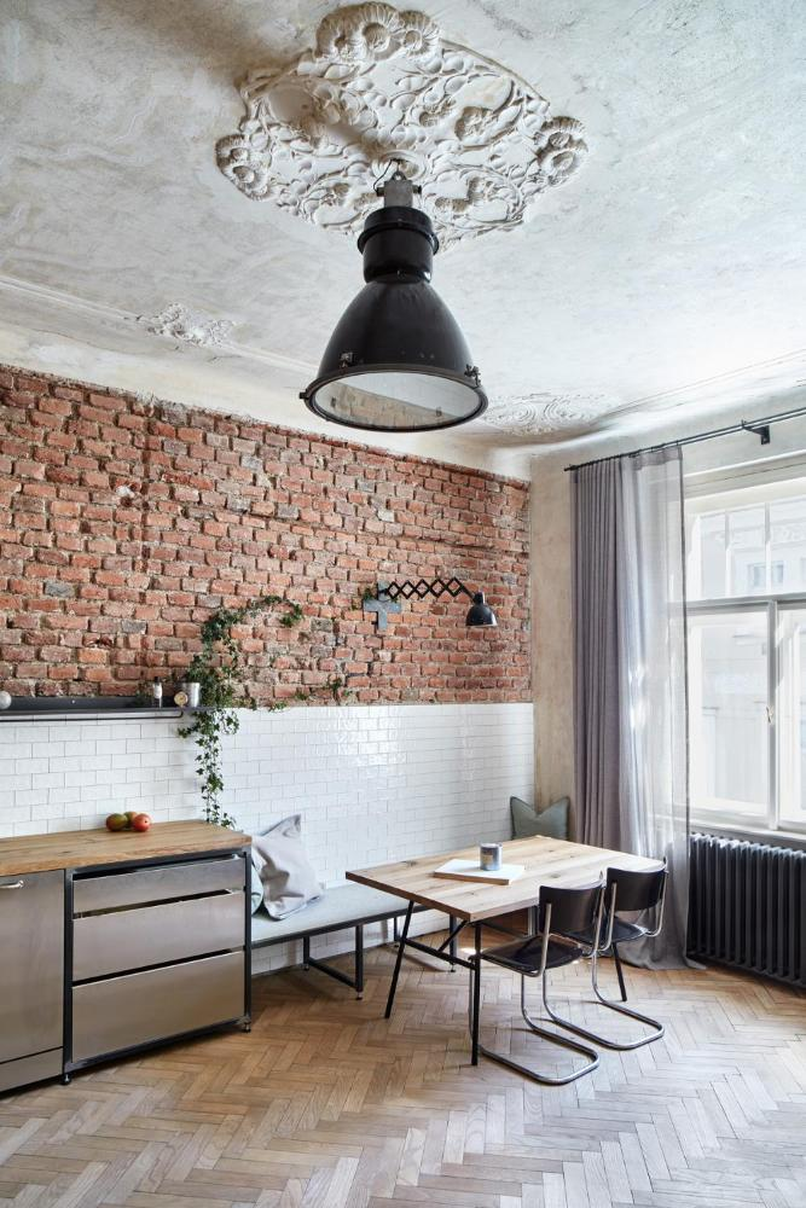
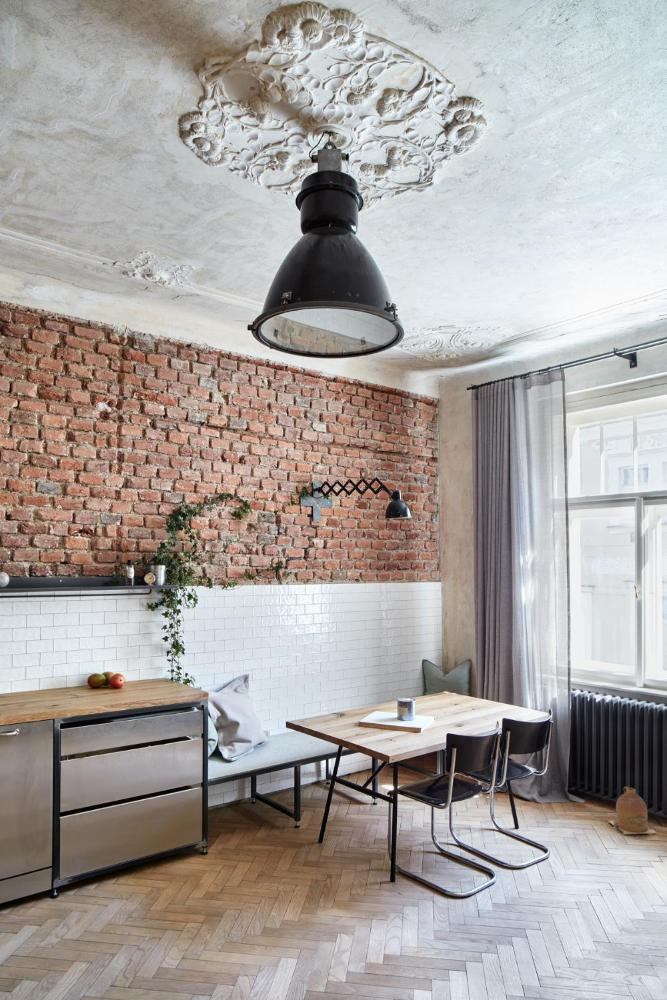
+ ceramic jug (630, 809)
